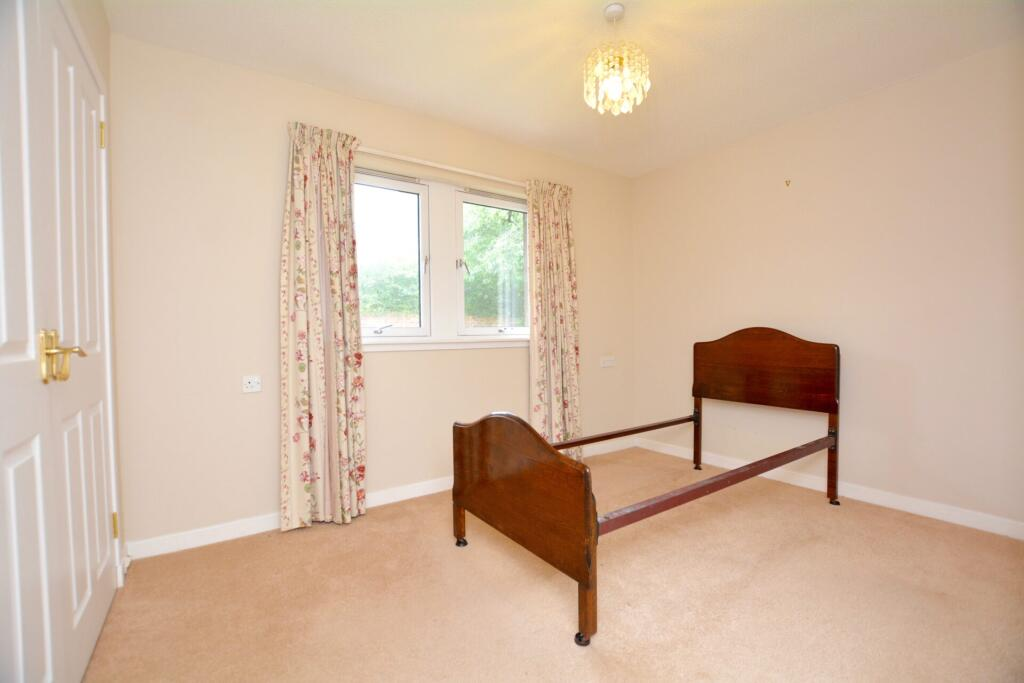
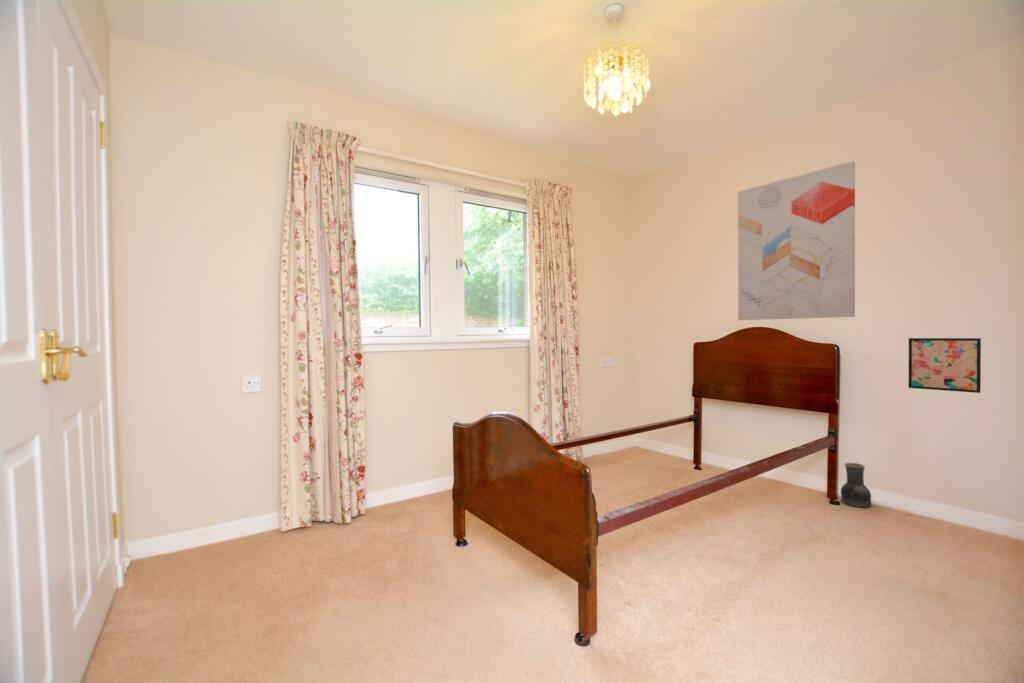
+ wall art (791, 248)
+ wall art (942, 364)
+ vase (856, 483)
